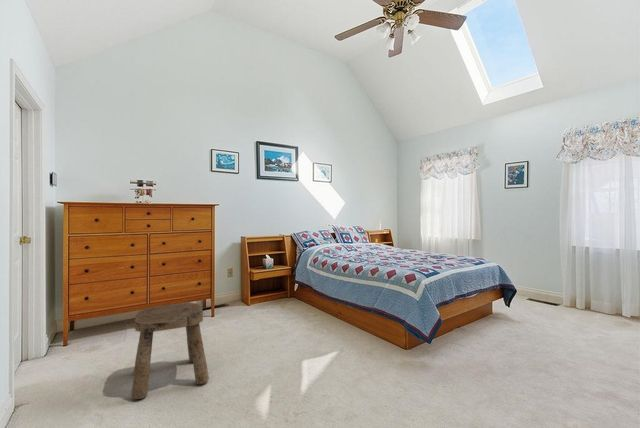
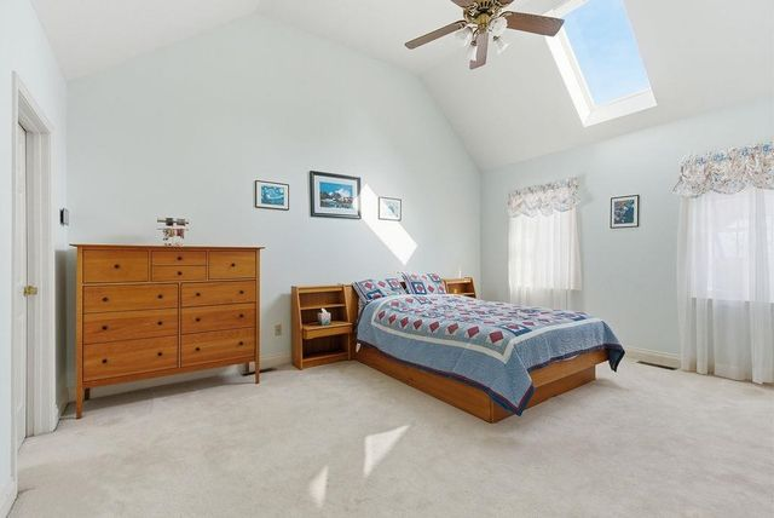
- stool (168, 329)
